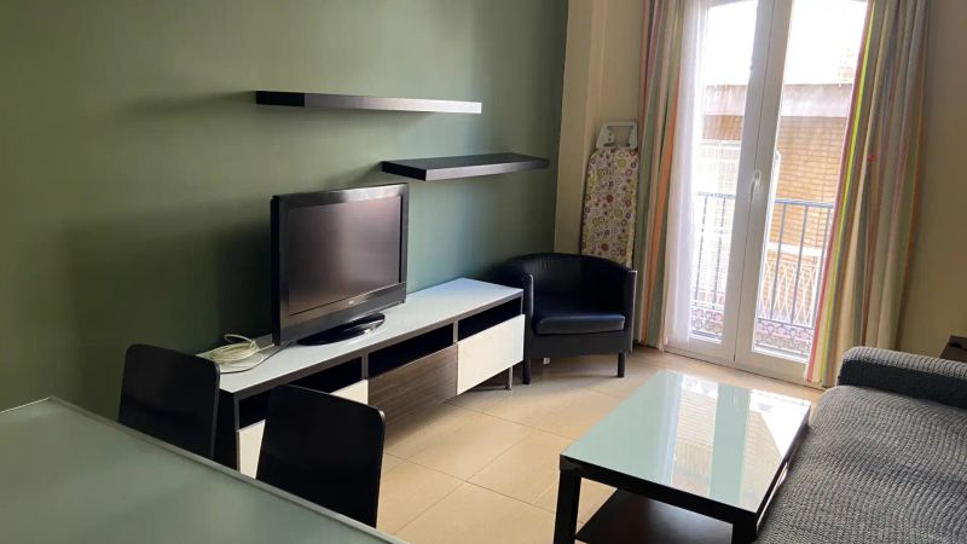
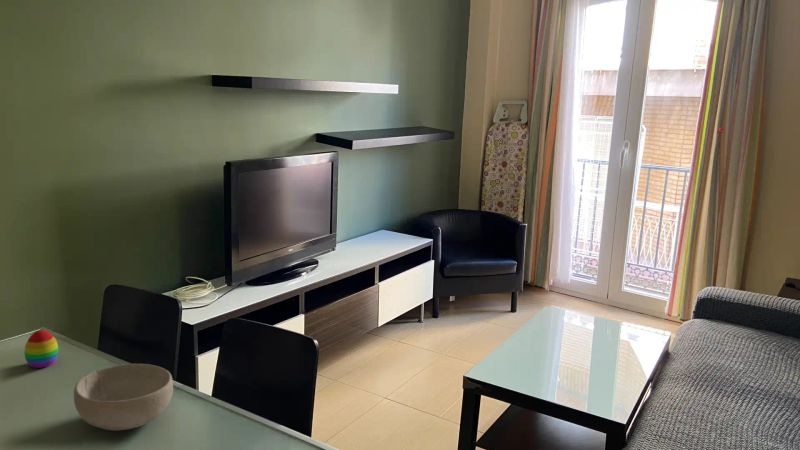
+ bowl (124, 399)
+ decorative egg (41, 347)
